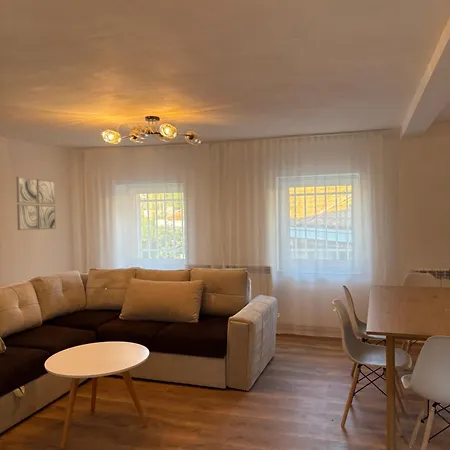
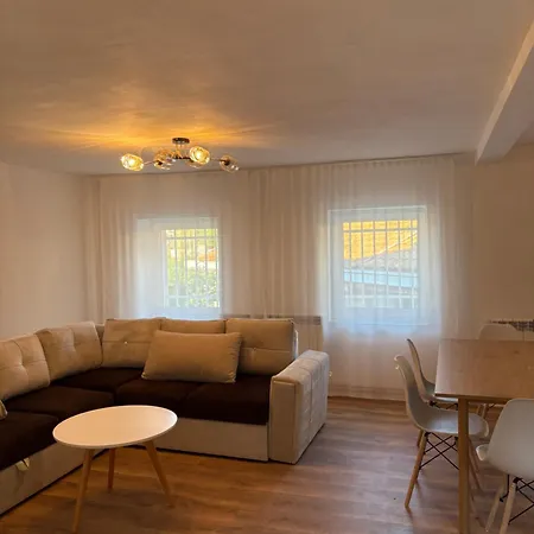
- wall art (37, 203)
